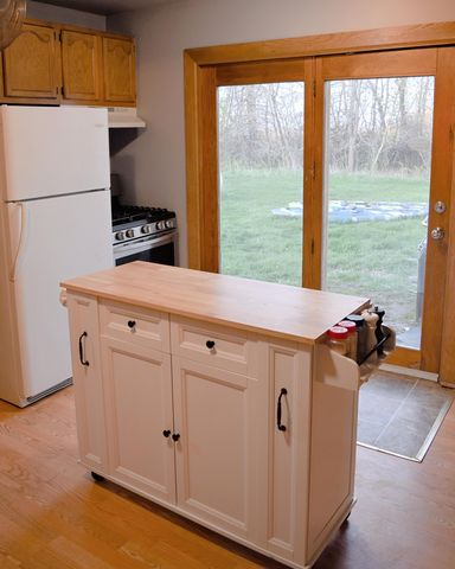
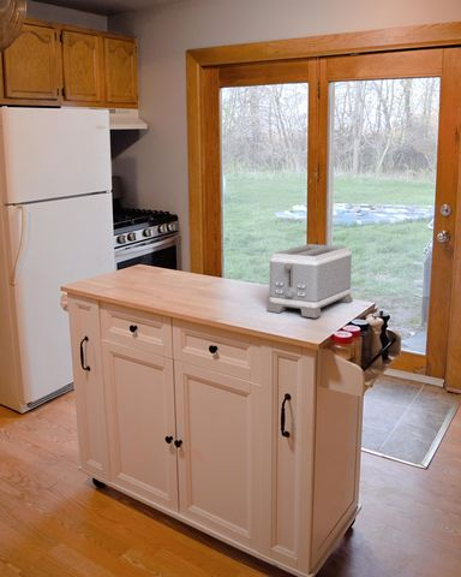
+ toaster (309, 278)
